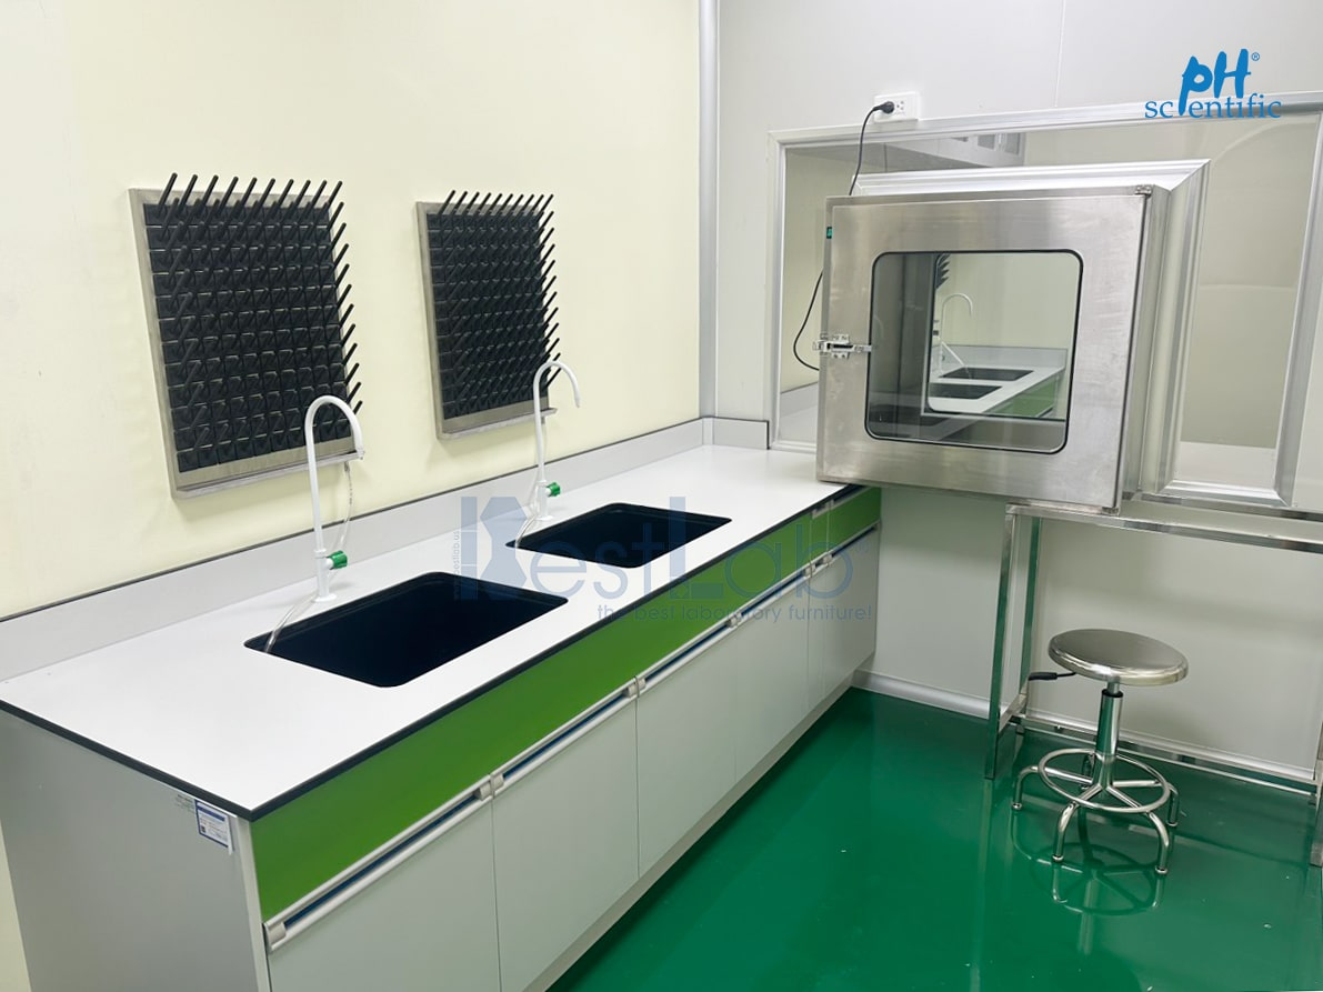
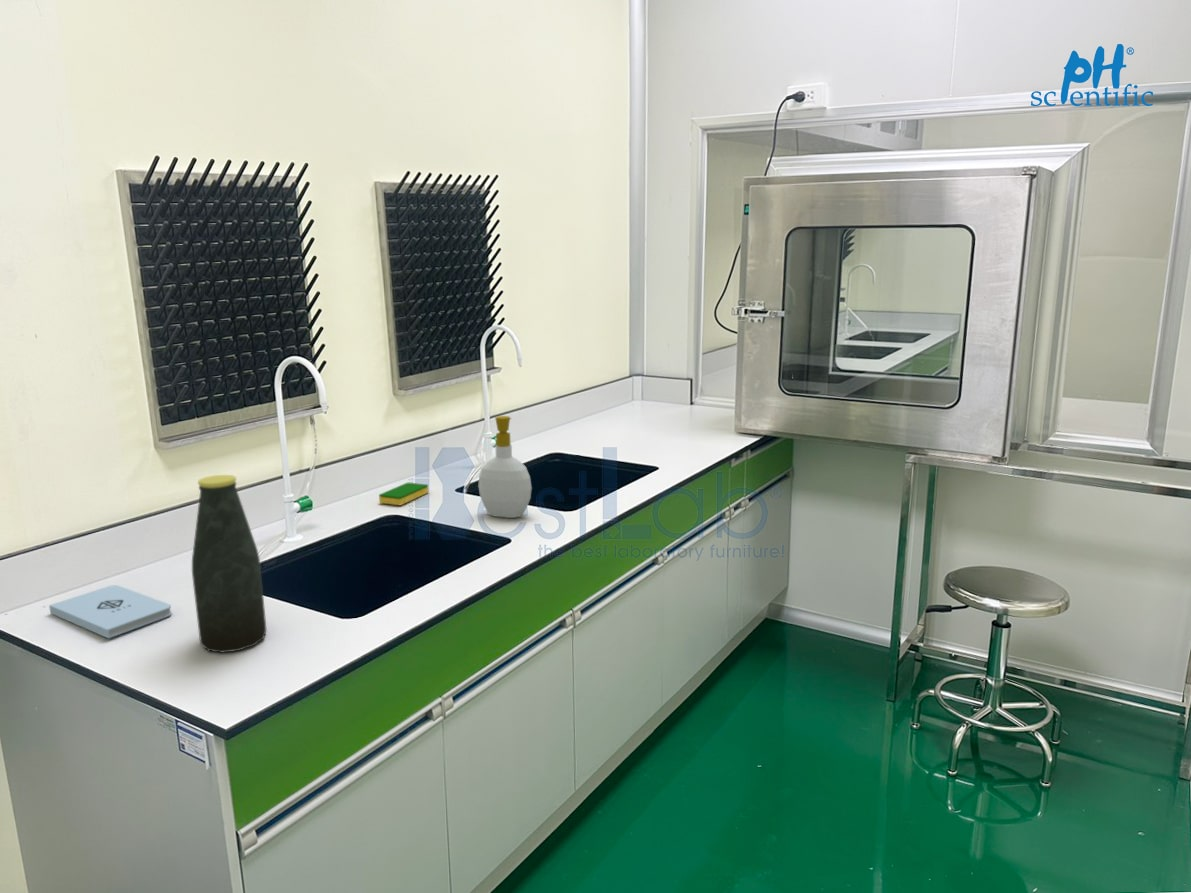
+ bottle (225, 560)
+ soap bottle (504, 466)
+ notepad (111, 609)
+ dish sponge (404, 493)
